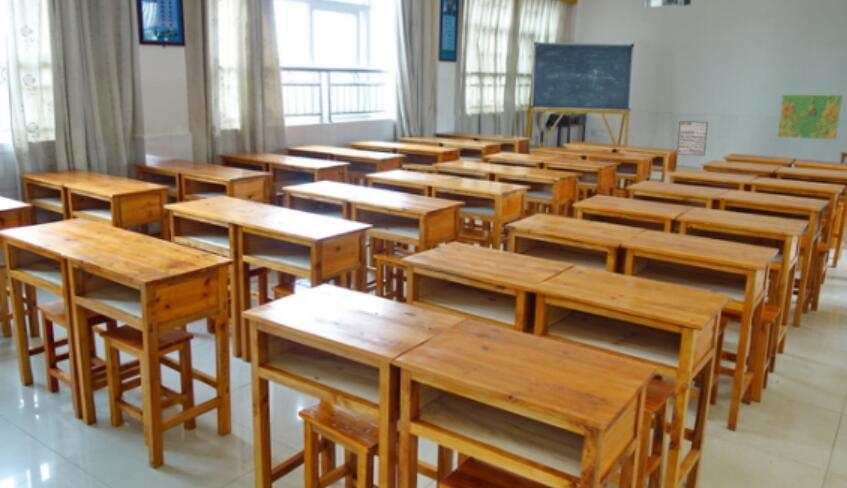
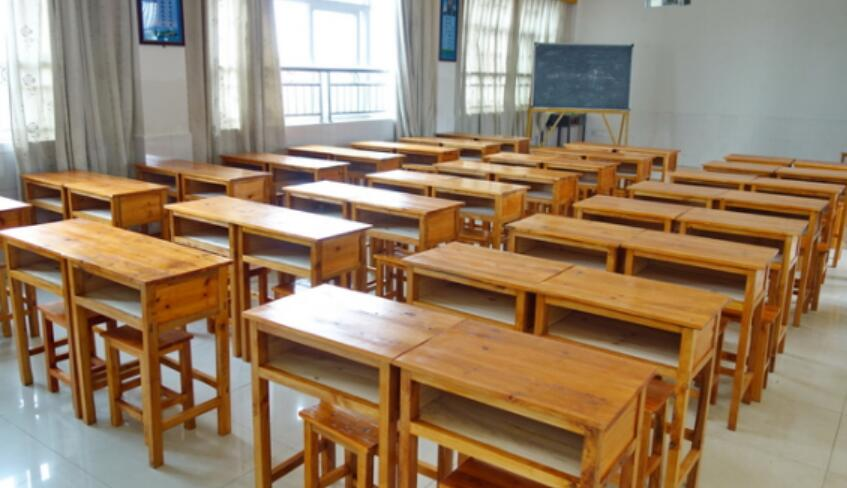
- wall art (692, 138)
- map (809, 116)
